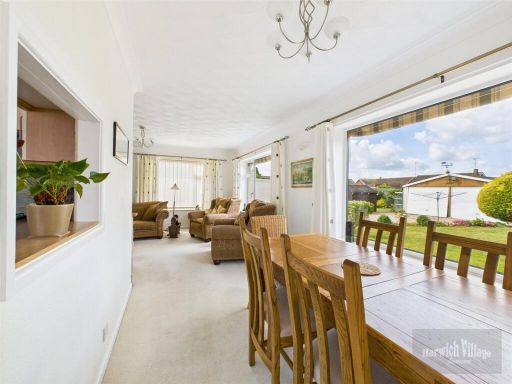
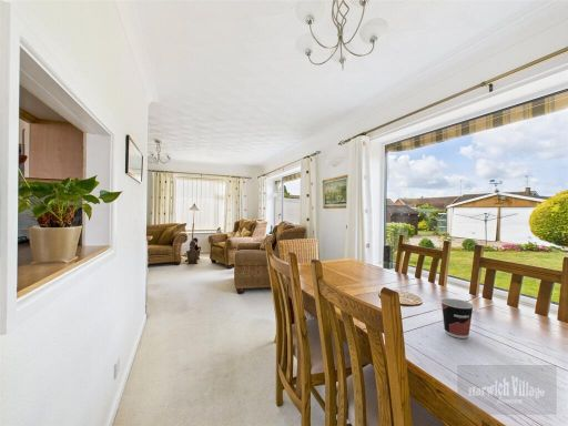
+ cup (456, 317)
